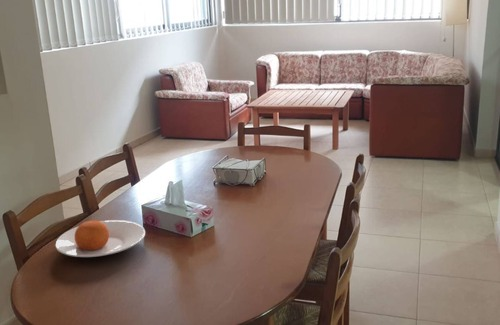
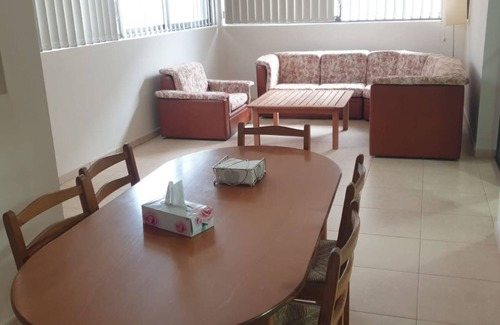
- plate (100, 234)
